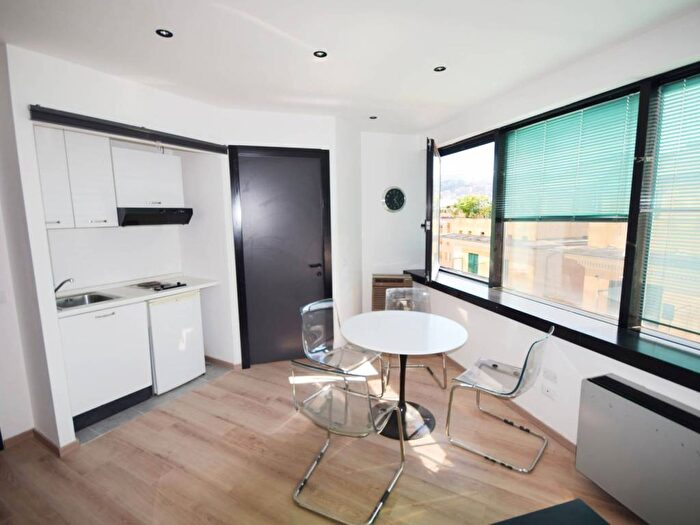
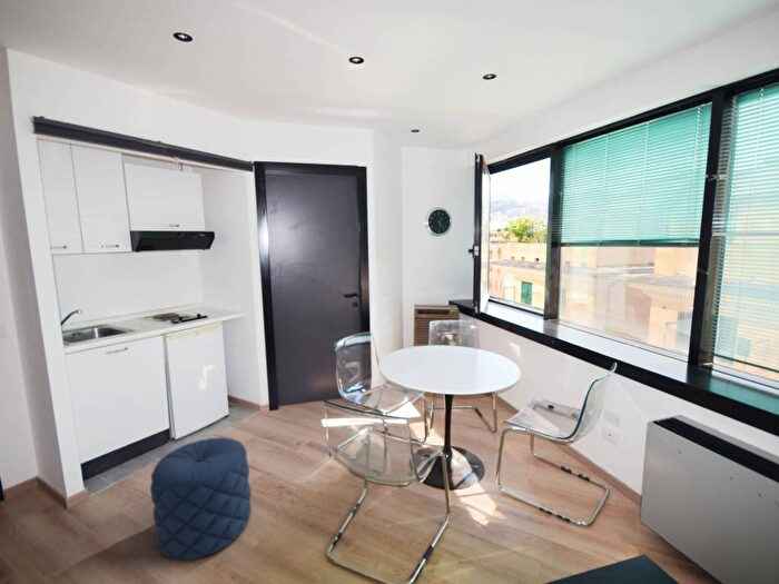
+ pouf (204, 489)
